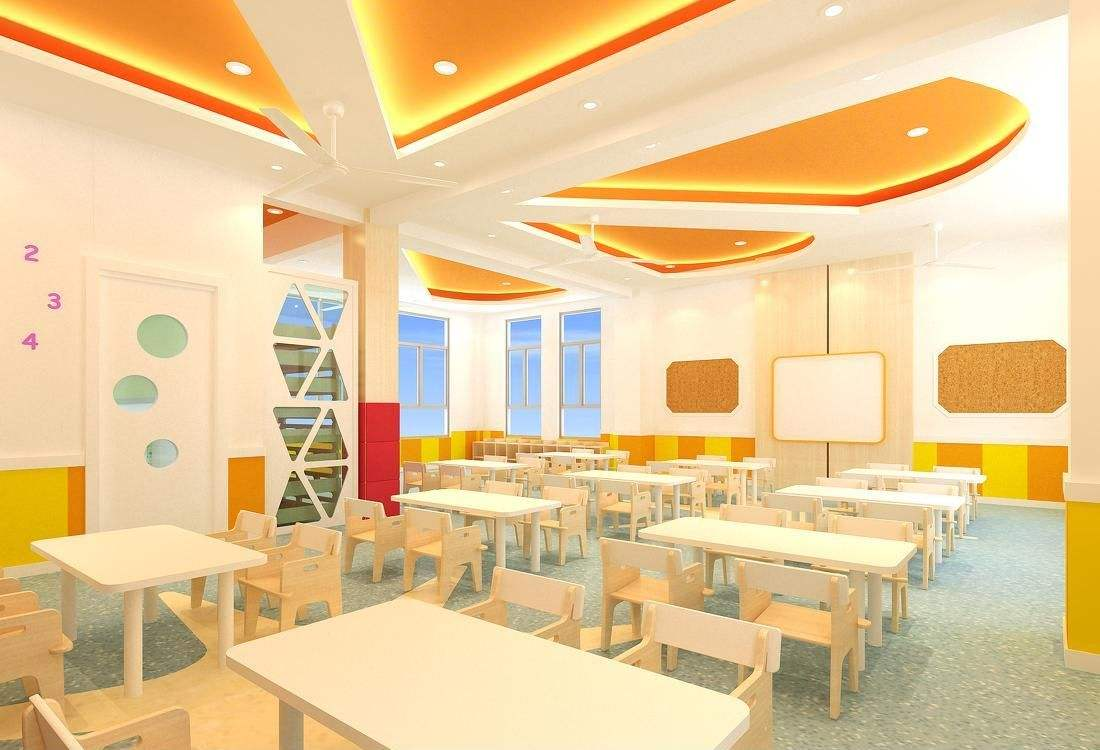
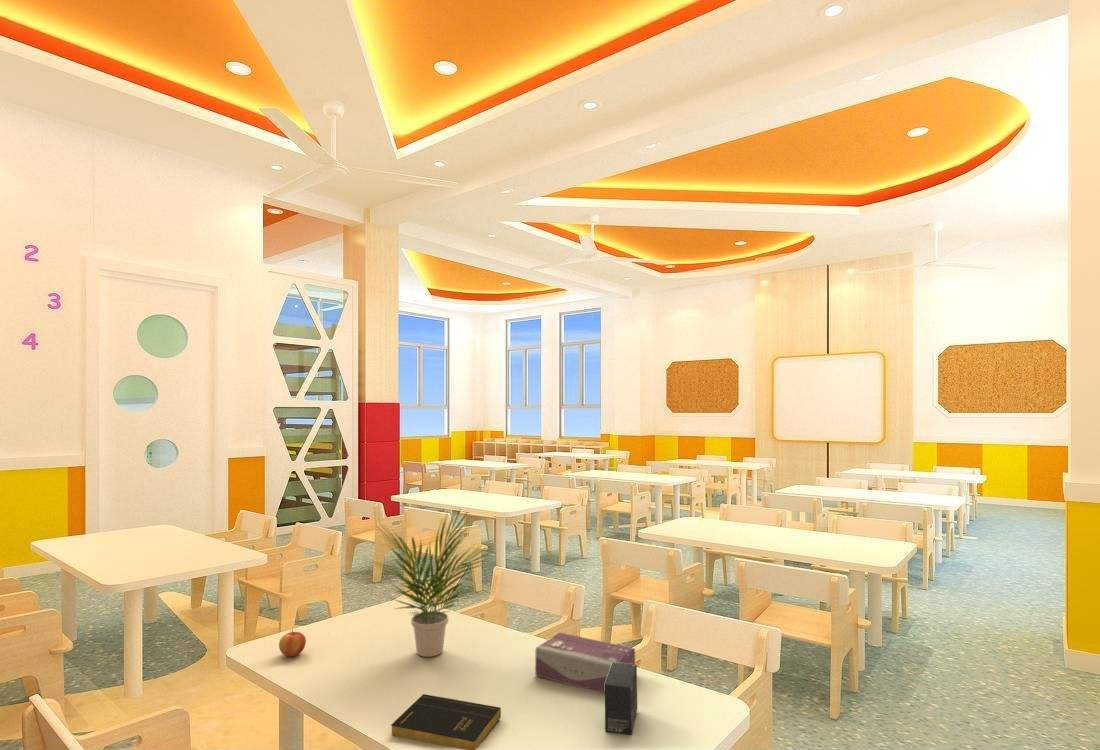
+ tissue box (585, 661)
+ apple (292, 642)
+ book (444, 720)
+ potted plant (428, 584)
+ small box (621, 696)
